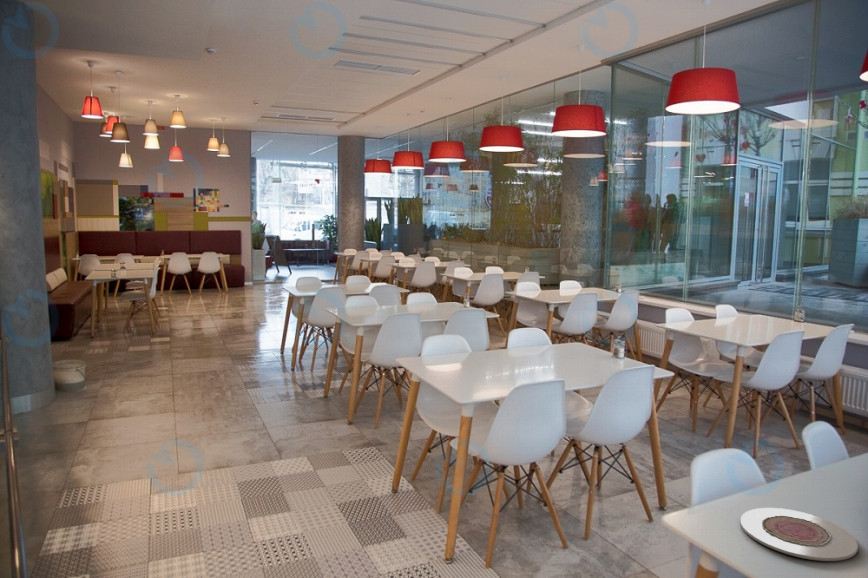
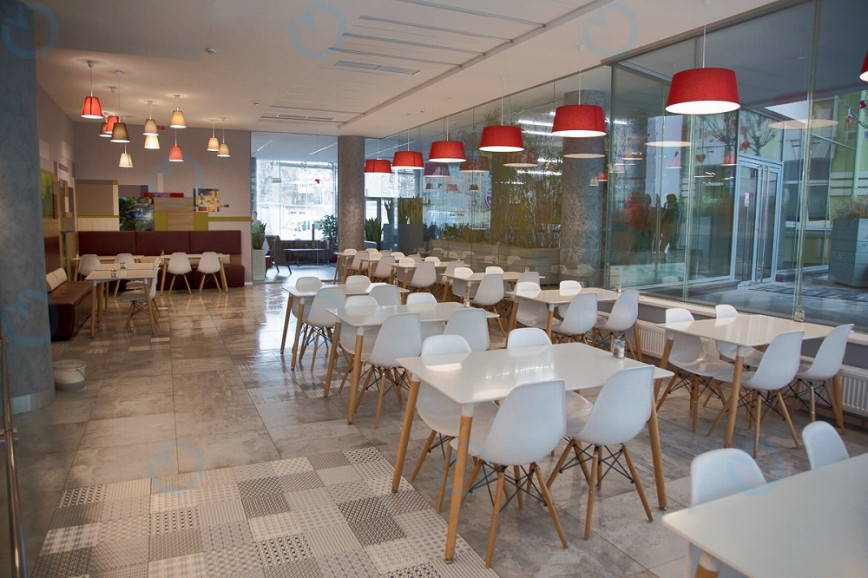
- plate (796, 531)
